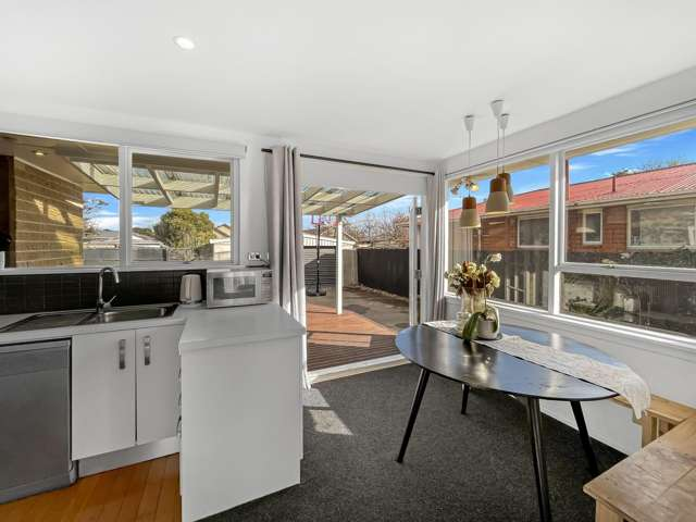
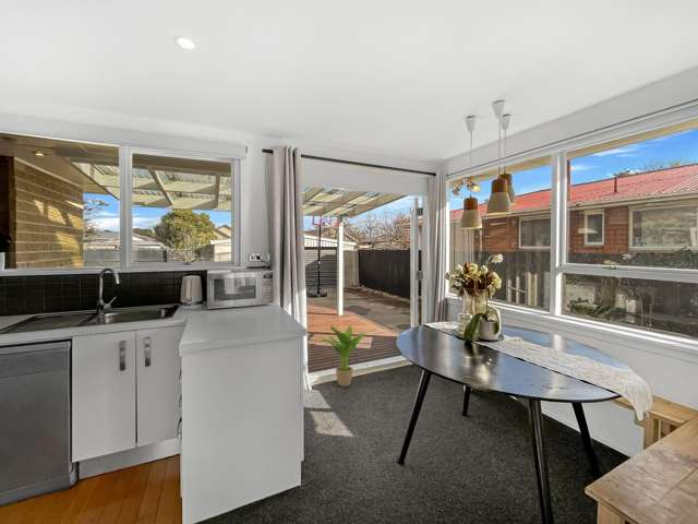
+ potted plant (348, 354)
